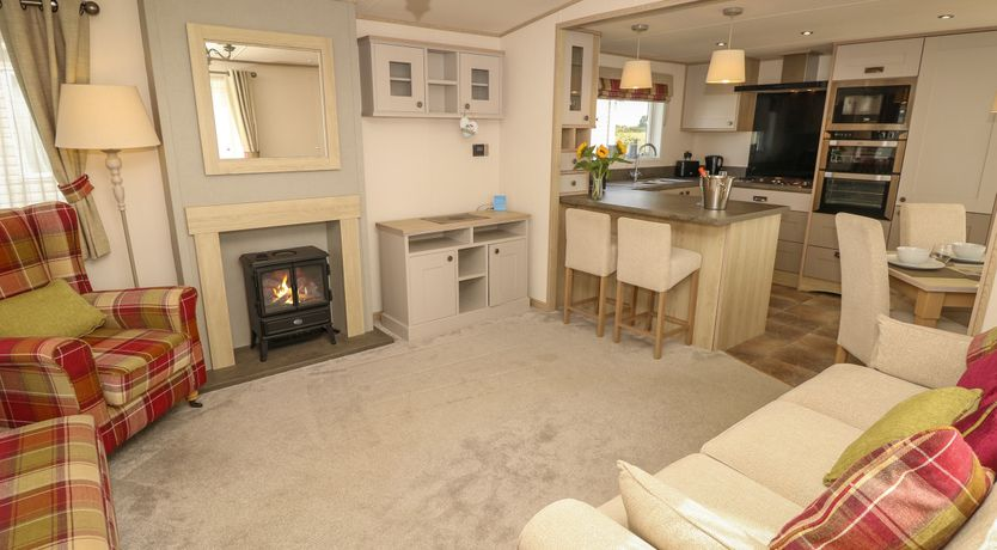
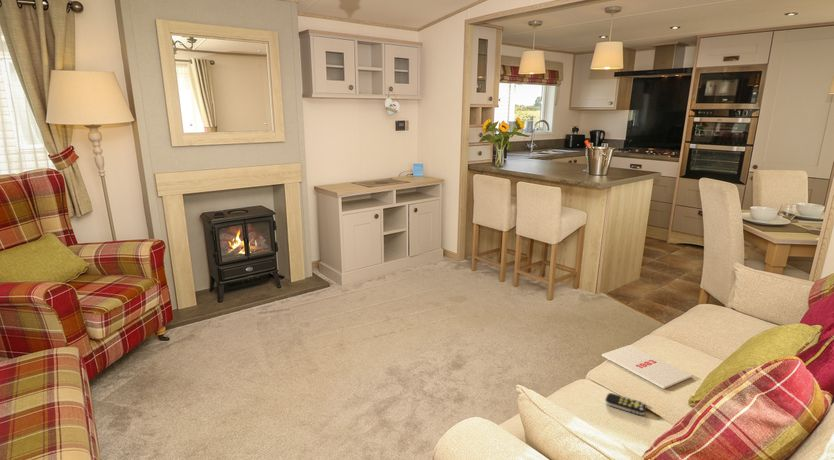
+ magazine (645, 365)
+ remote control (625, 403)
